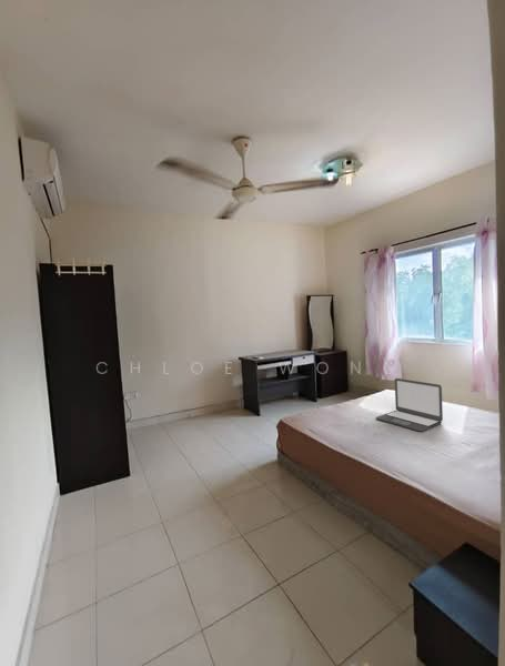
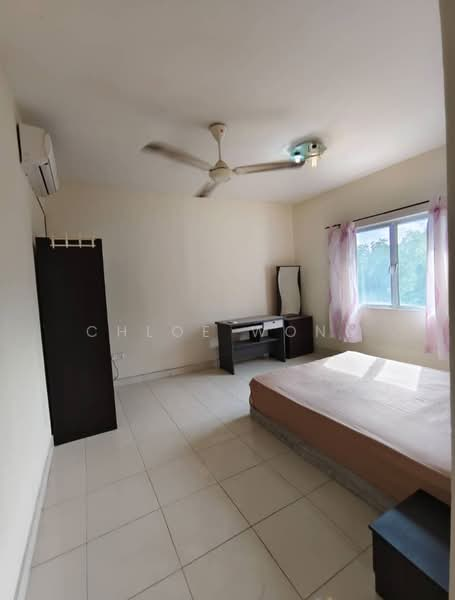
- laptop (406, 402)
